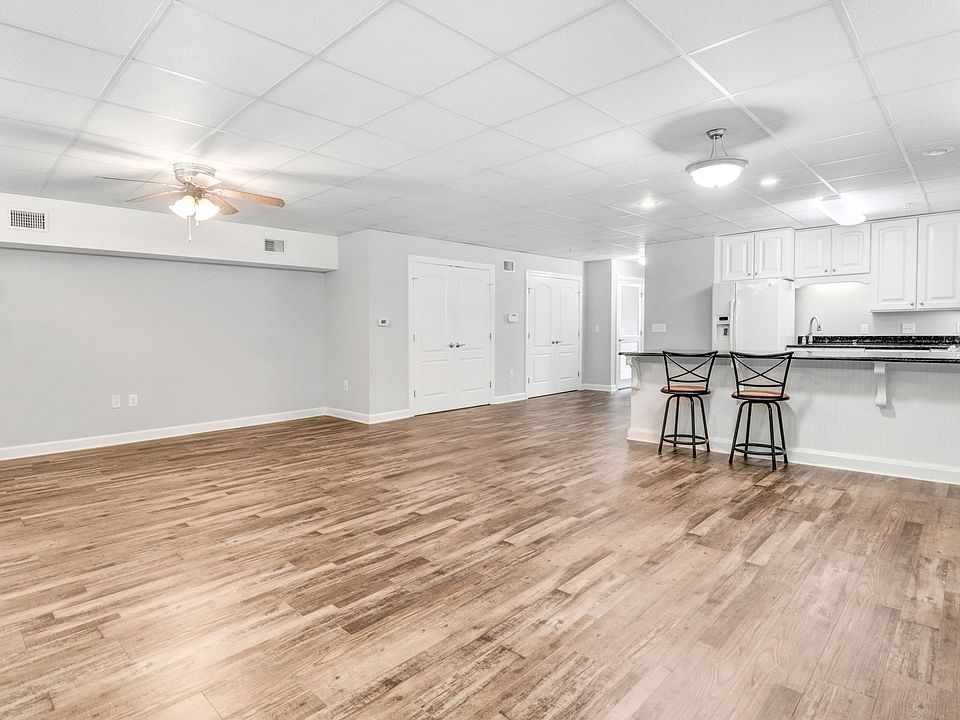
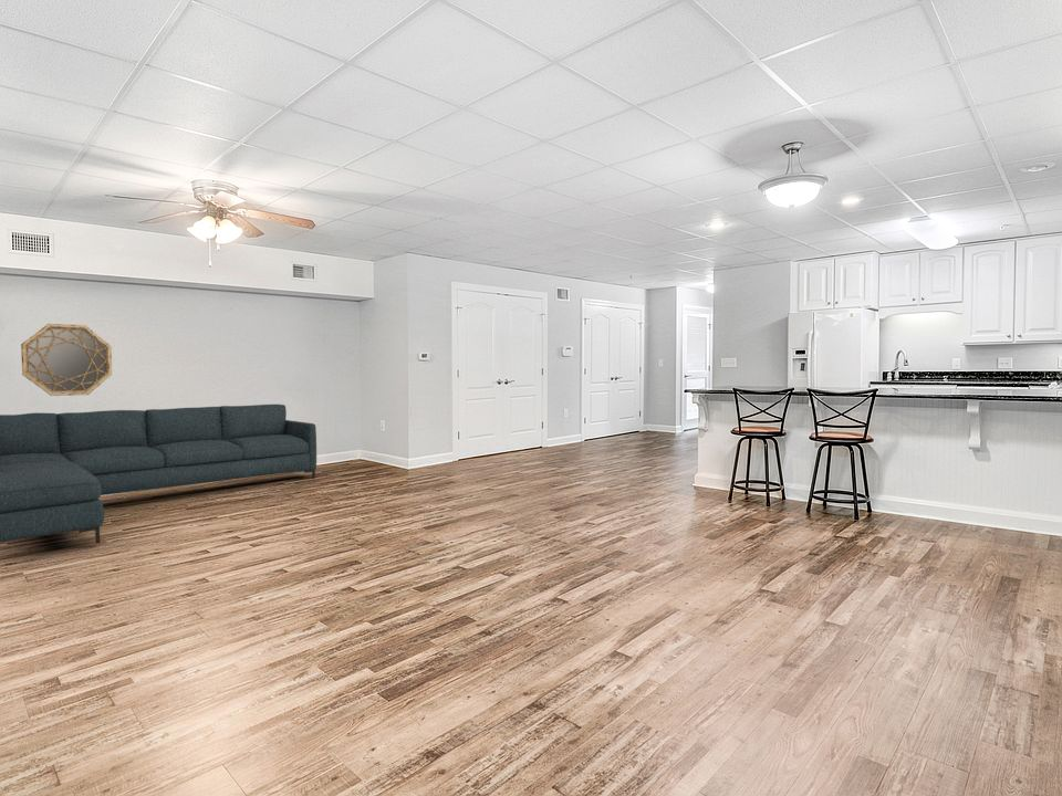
+ home mirror (67, 359)
+ sofa (168, 459)
